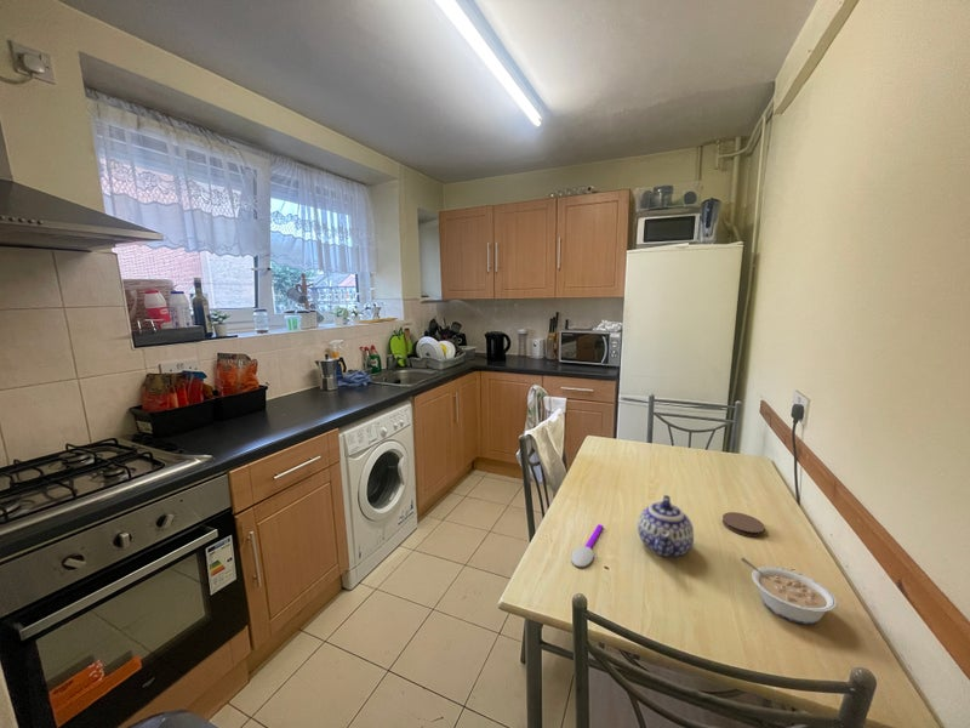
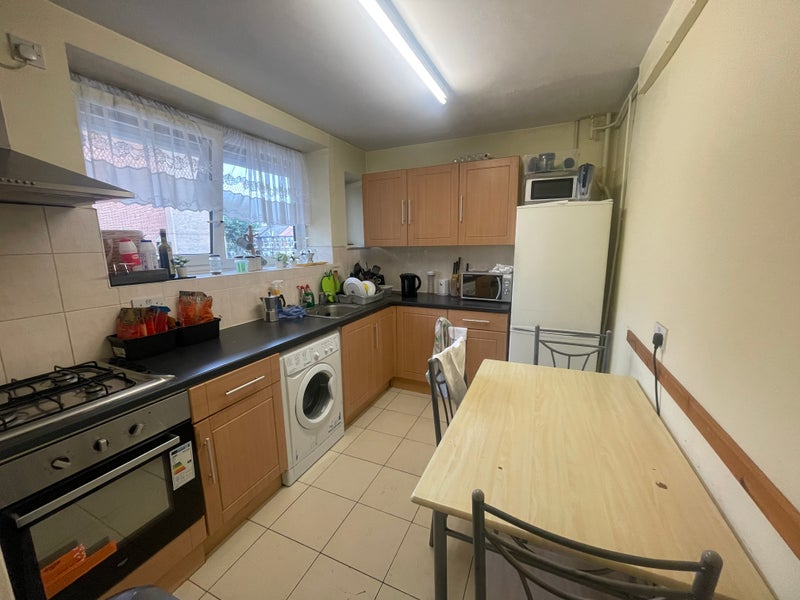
- teapot (664, 524)
- spoon (589, 542)
- legume (787, 595)
- coaster (742, 523)
